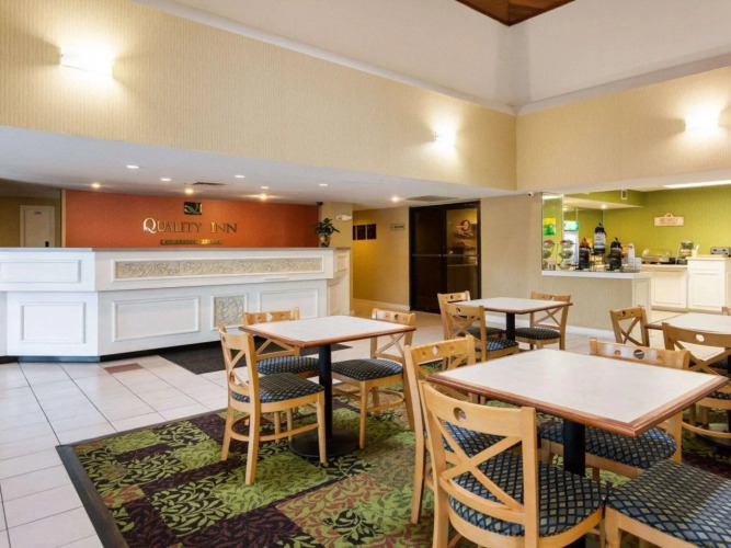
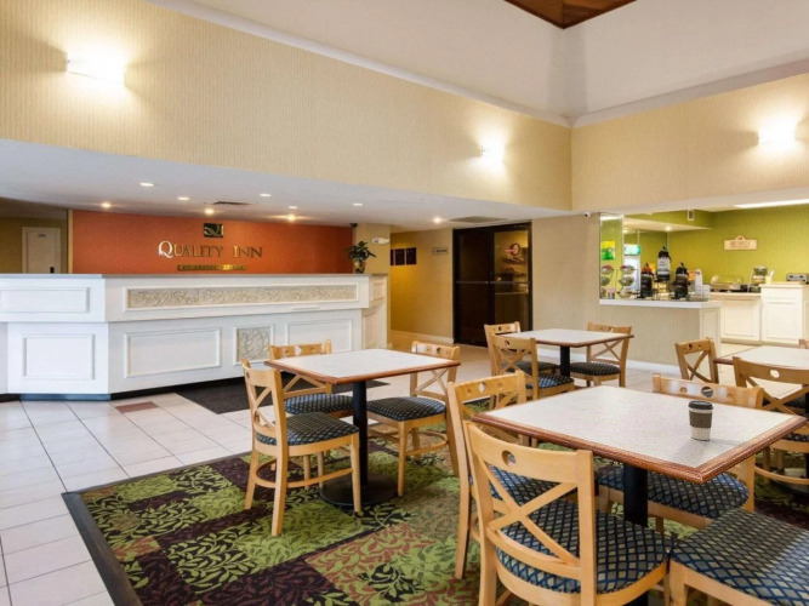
+ coffee cup (700, 419)
